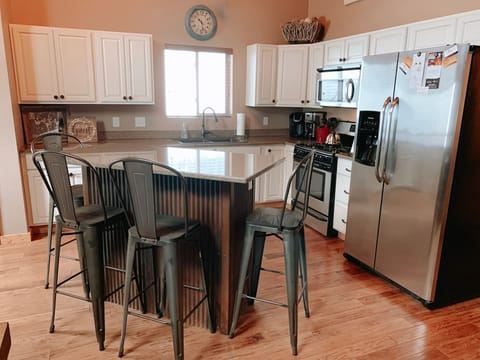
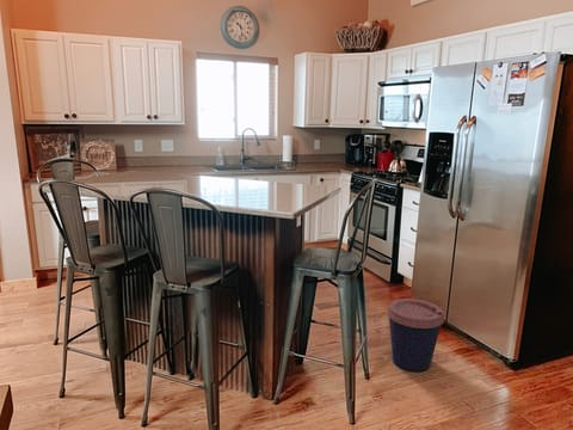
+ coffee cup (413, 334)
